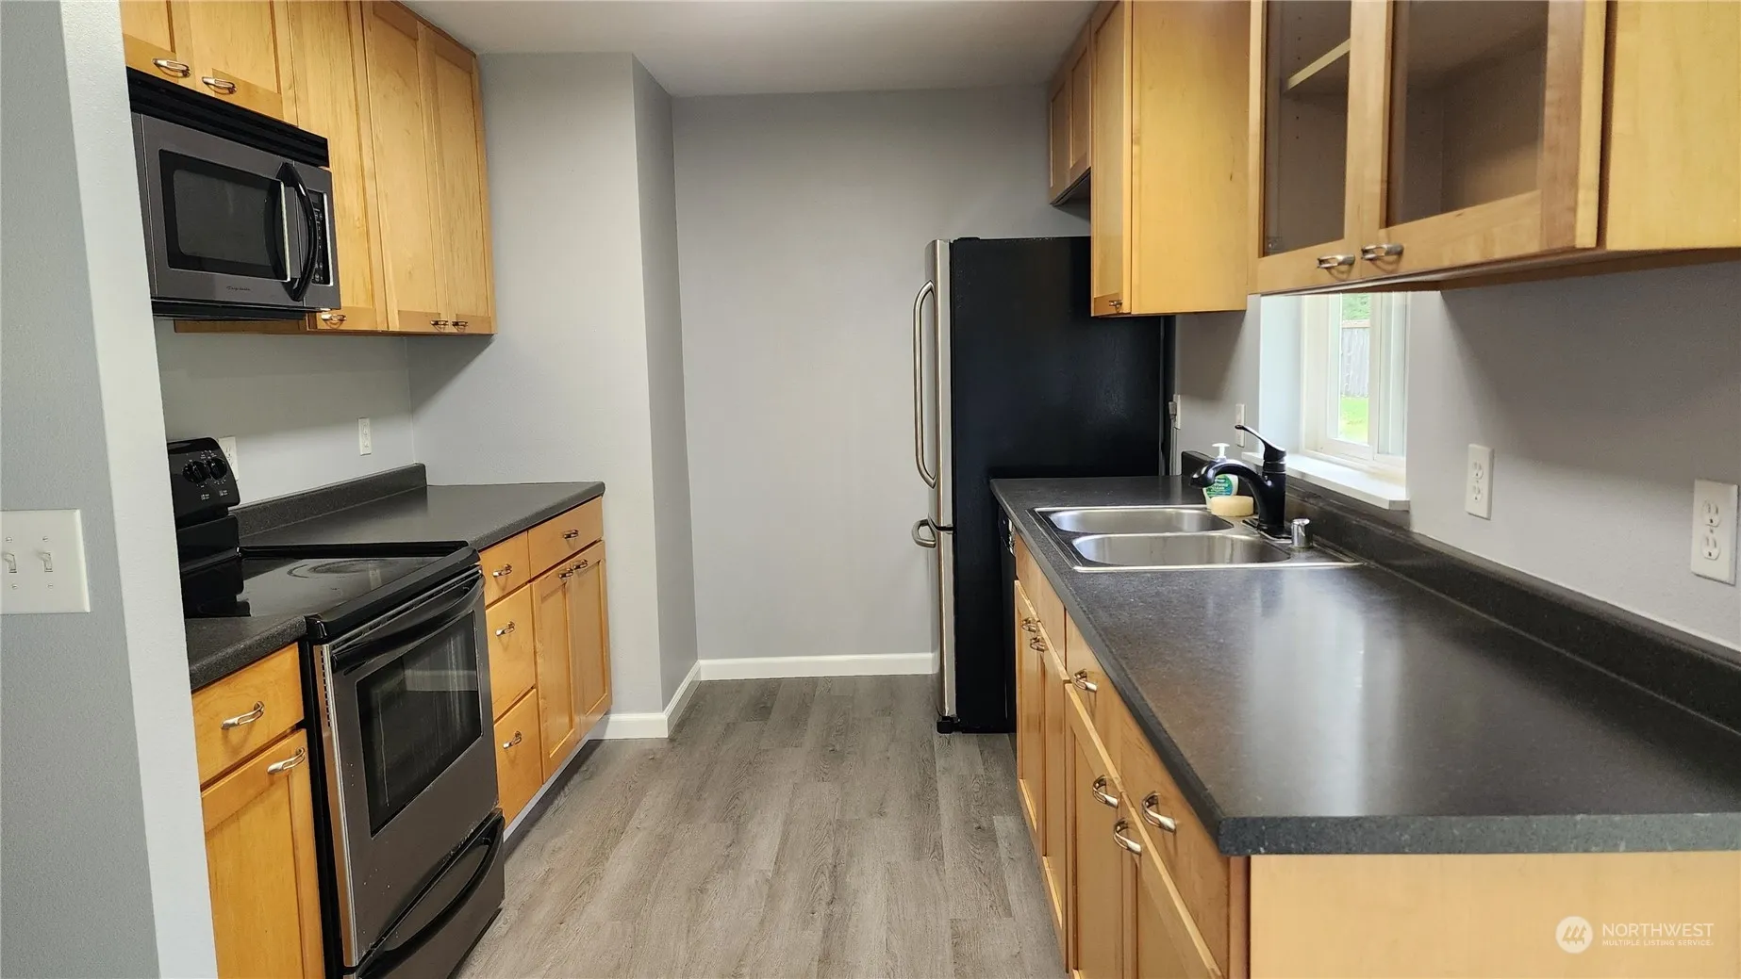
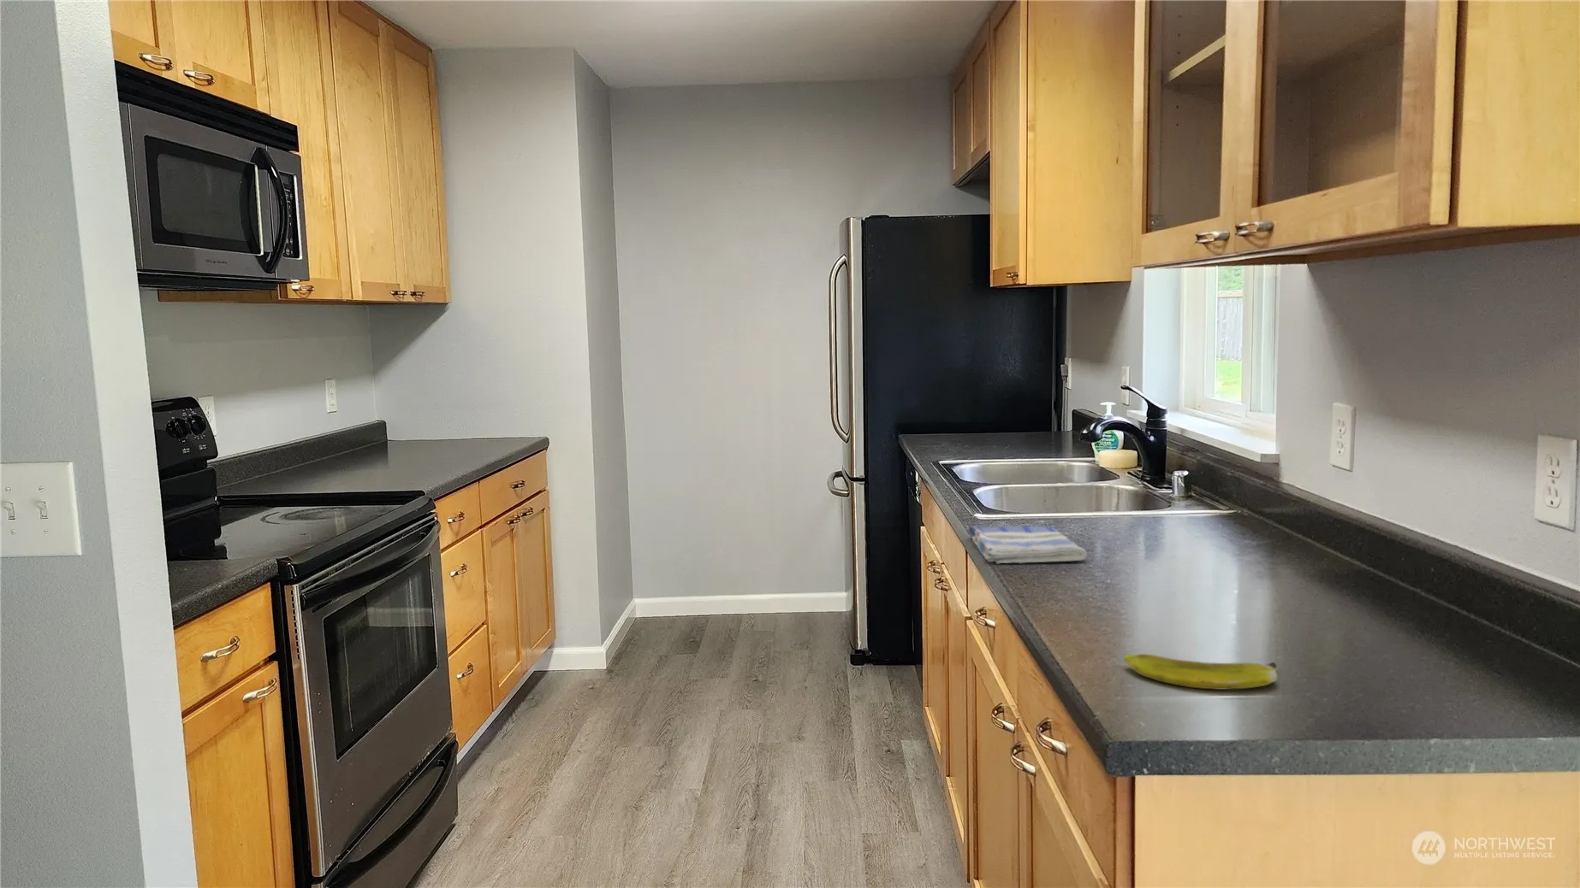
+ banana (1207, 668)
+ dish towel (1023, 541)
